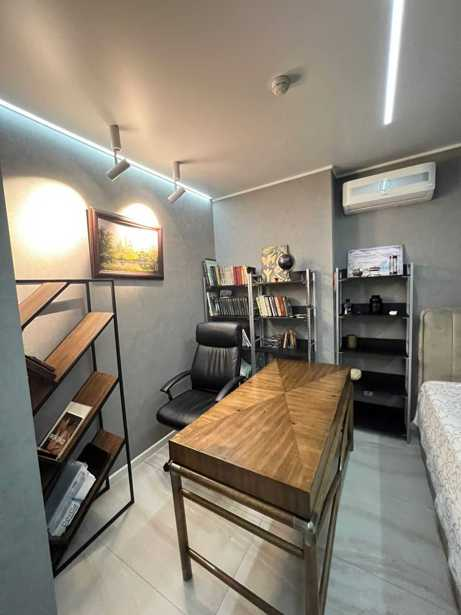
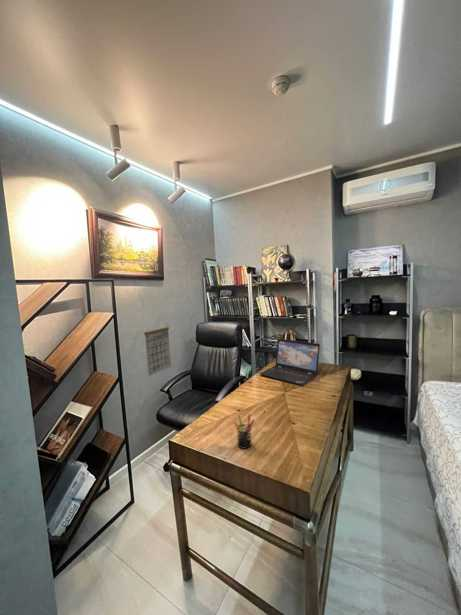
+ calendar (158, 345)
+ pen holder (243, 429)
+ laptop (289, 359)
